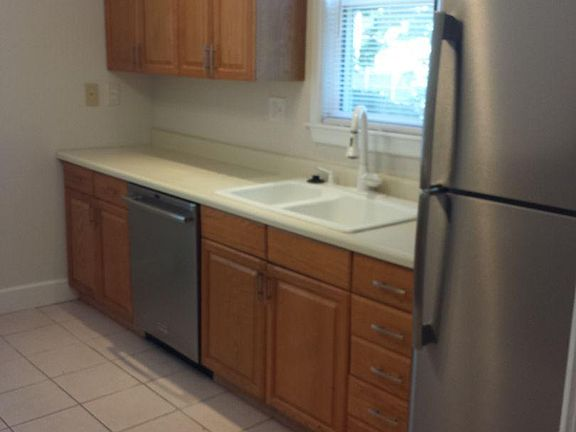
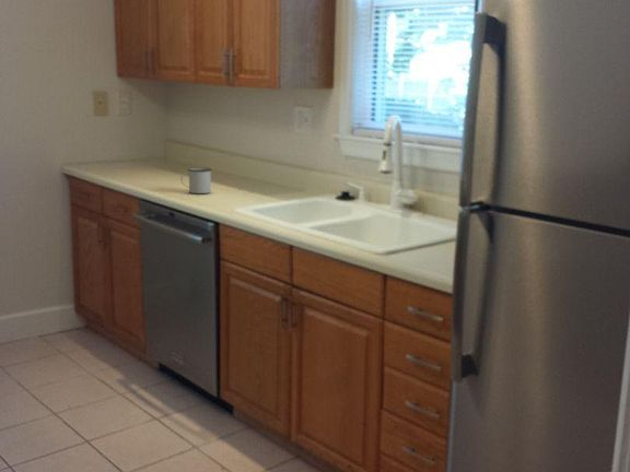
+ mug (196, 180)
